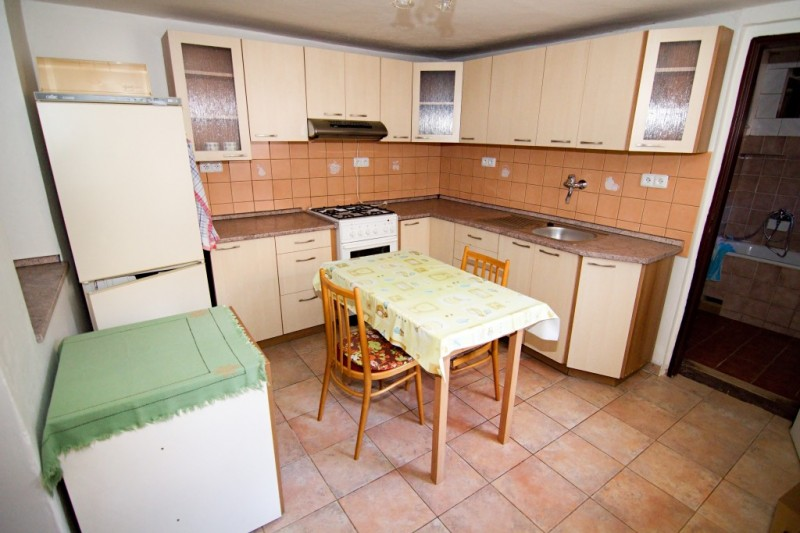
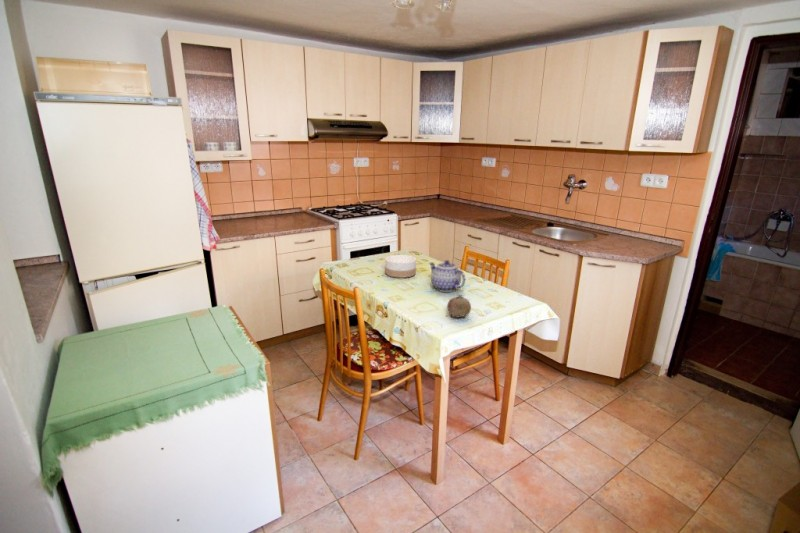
+ bowl (400, 265)
+ teapot (446, 274)
+ fruit (459, 306)
